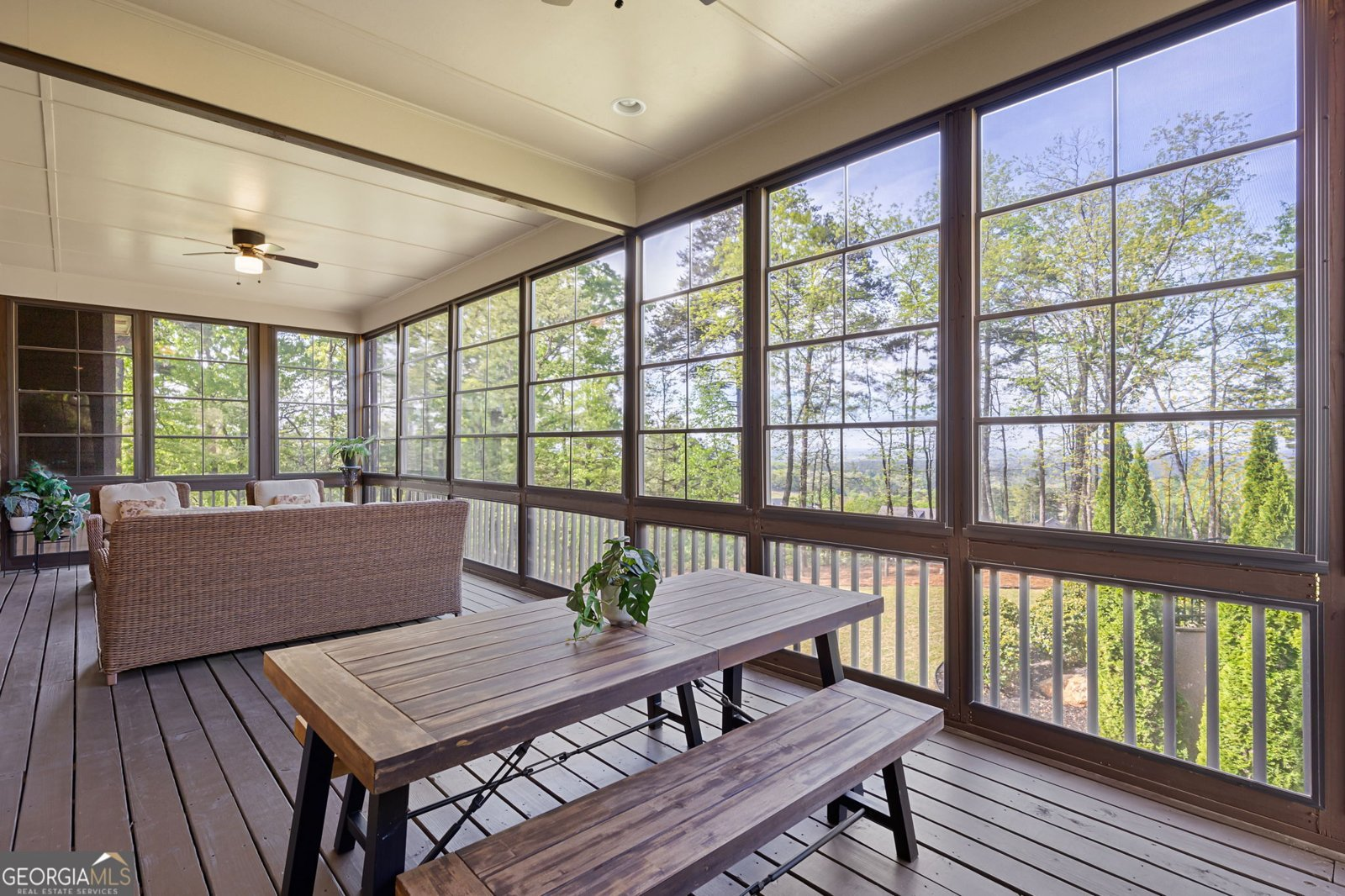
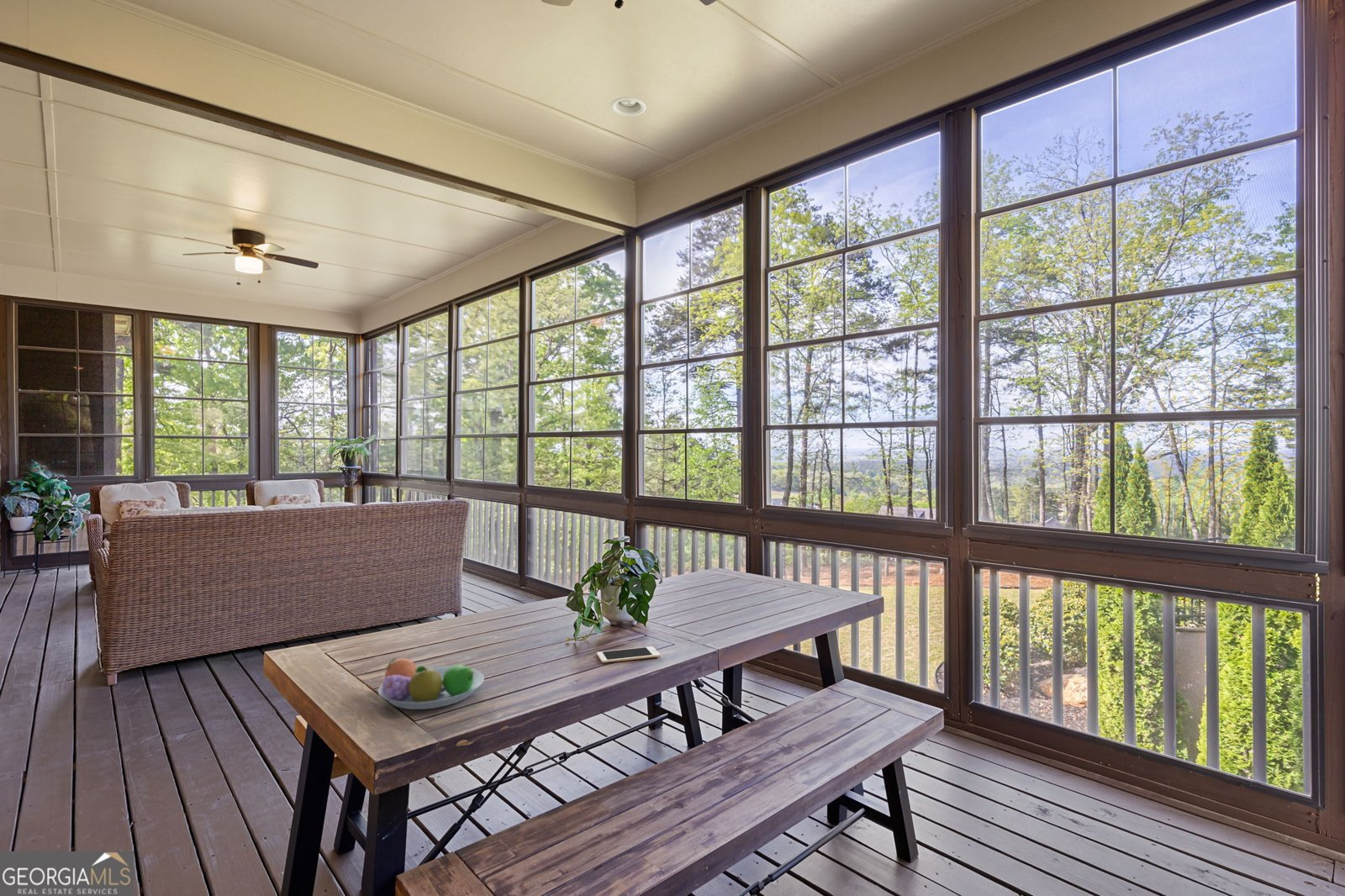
+ fruit bowl (434, 674)
+ cell phone (628, 654)
